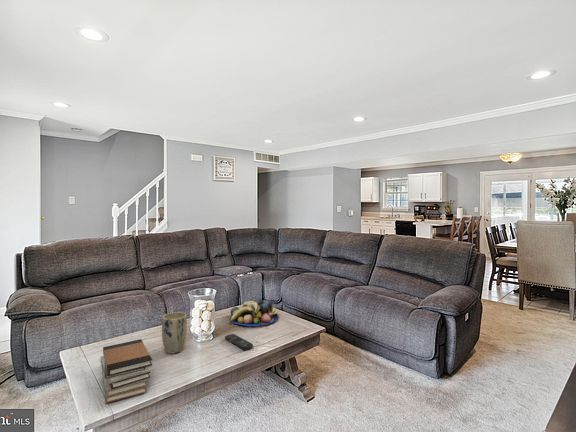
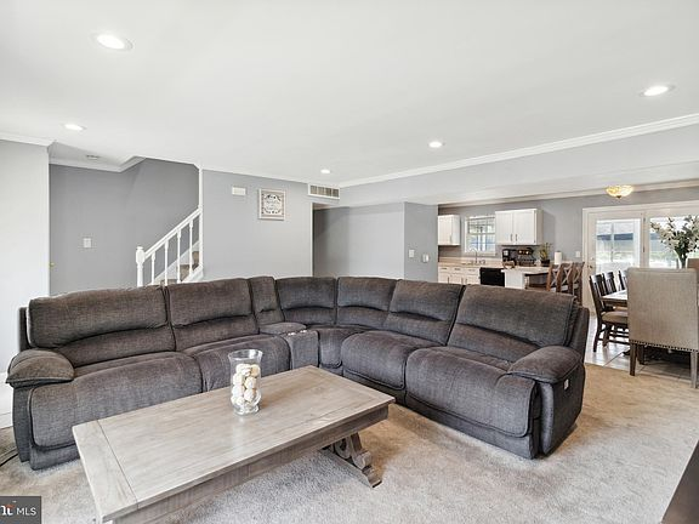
- book stack (125, 367)
- plant pot (174, 332)
- fruit bowl (254, 309)
- remote control (238, 341)
